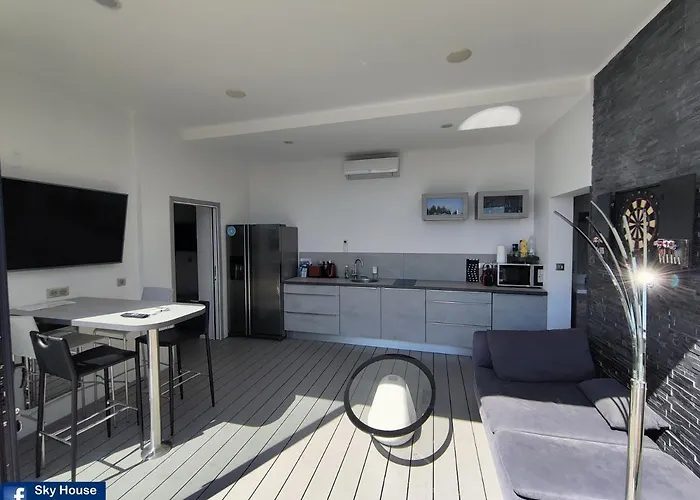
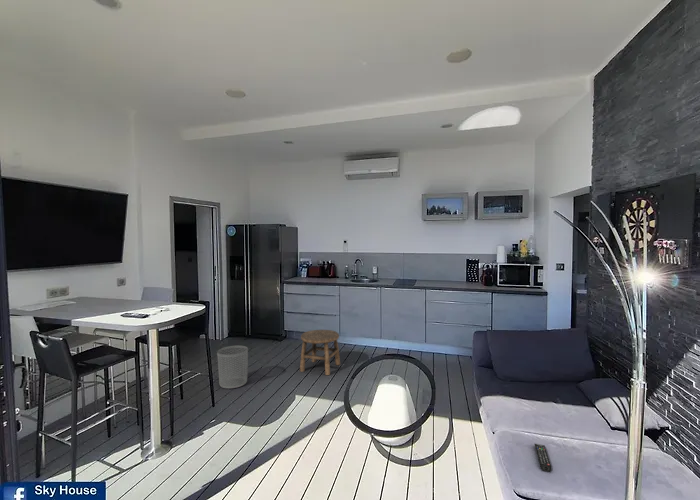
+ waste bin (232, 366)
+ stool (321, 350)
+ remote control (542, 456)
